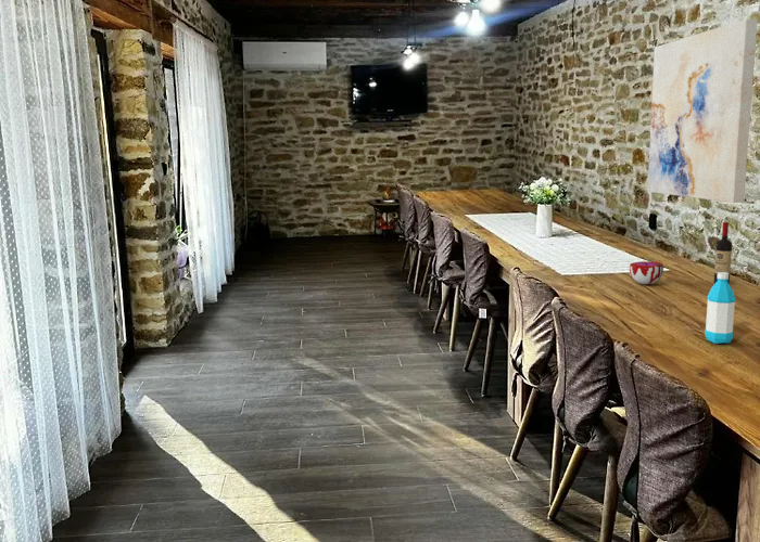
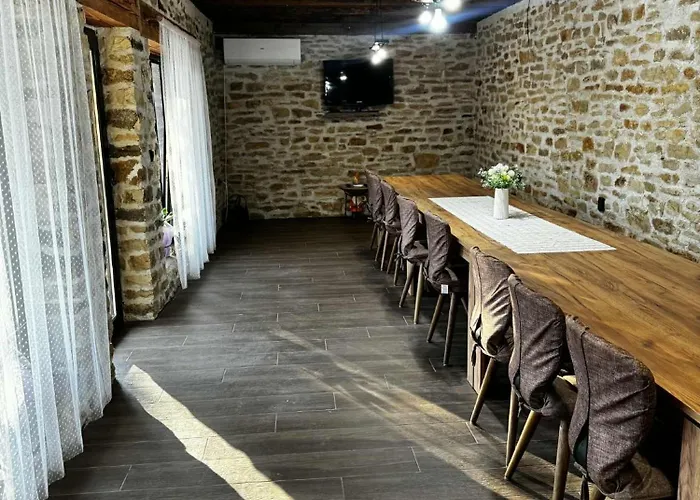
- decorative bowl (645, 273)
- wall art (695, 117)
- wine bottle (723, 254)
- water bottle (720, 307)
